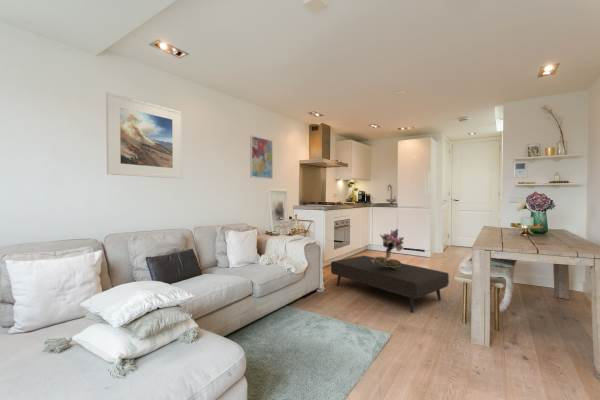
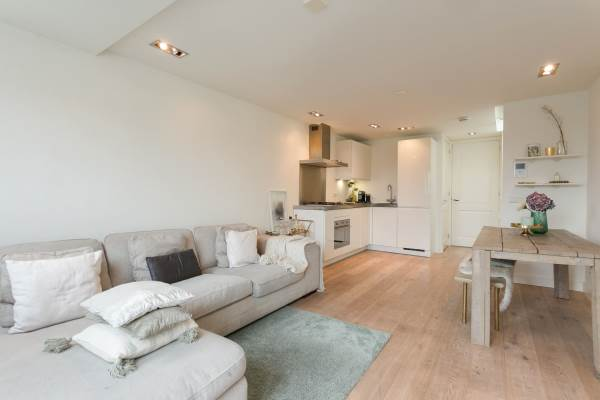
- wall art (261, 158)
- coffee table (387, 278)
- bouquet (389, 249)
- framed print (148, 139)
